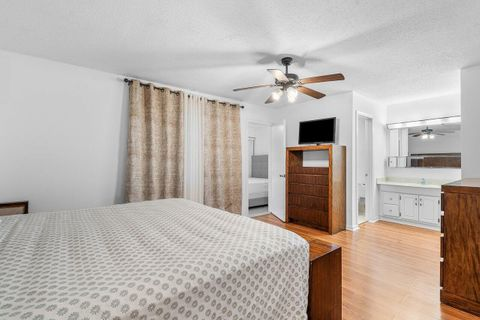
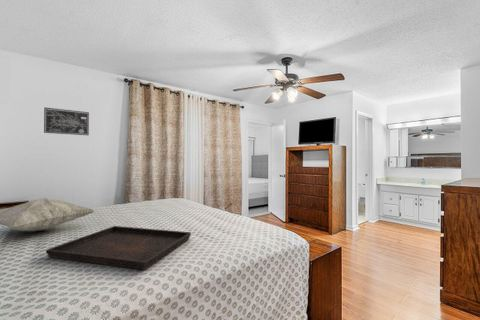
+ decorative pillow (40, 214)
+ wall art (67, 122)
+ serving tray (126, 243)
